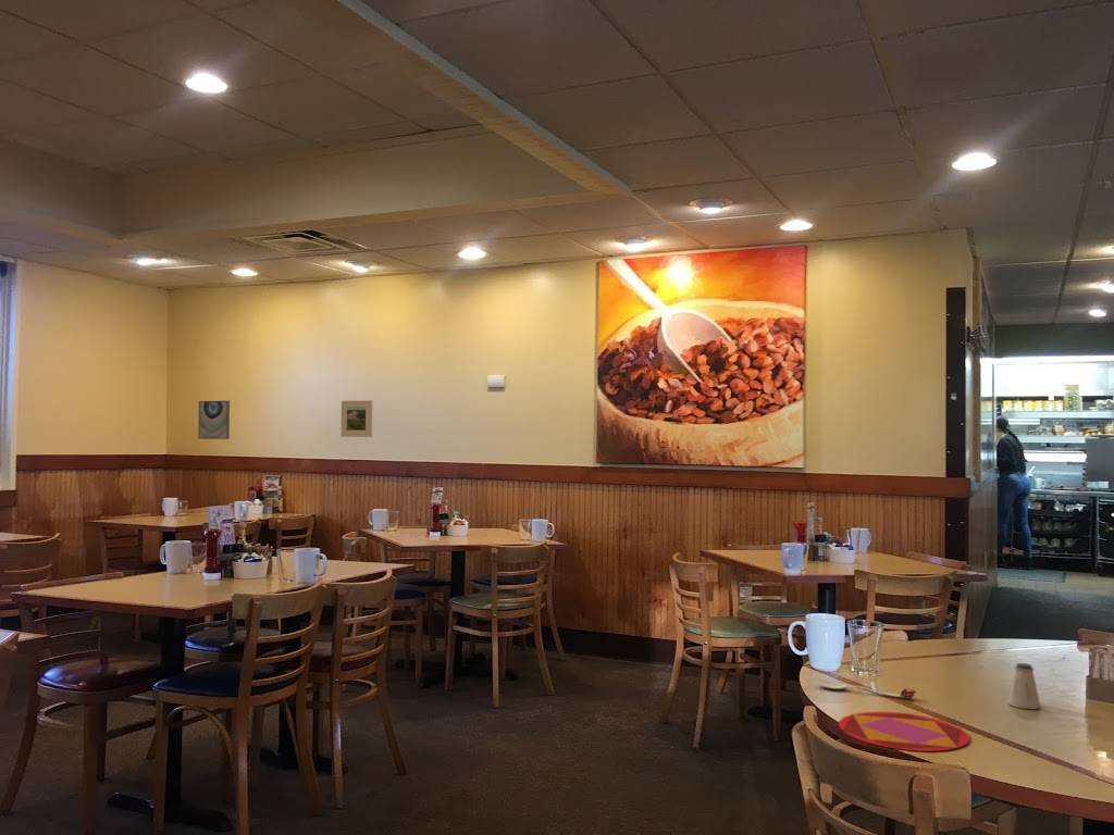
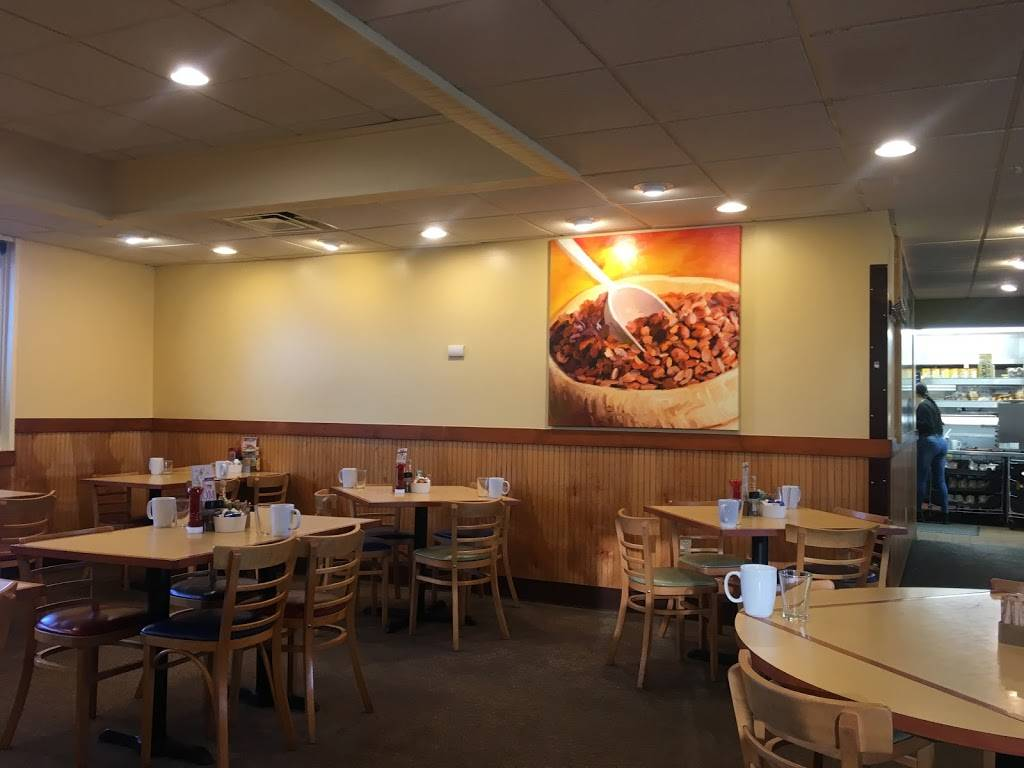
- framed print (356, 419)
- spoon (865, 687)
- saltshaker (1024, 684)
- wall art (213, 420)
- plate (902, 730)
